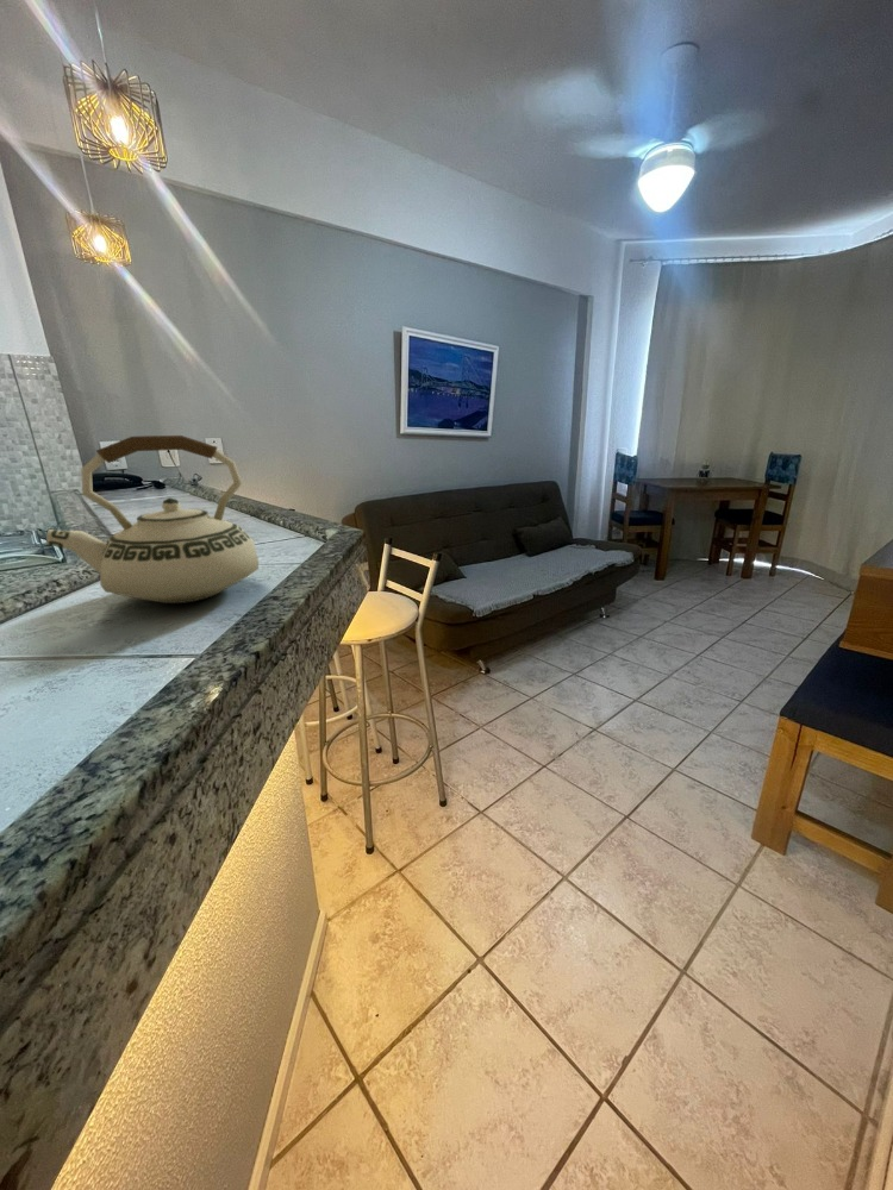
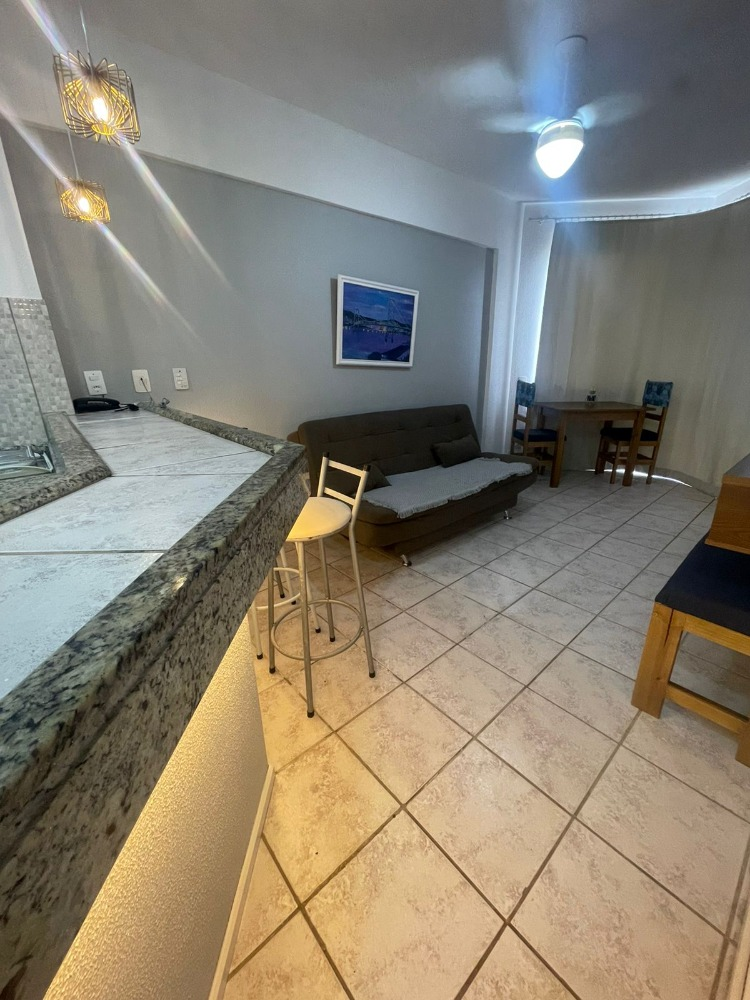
- teakettle (156, 520)
